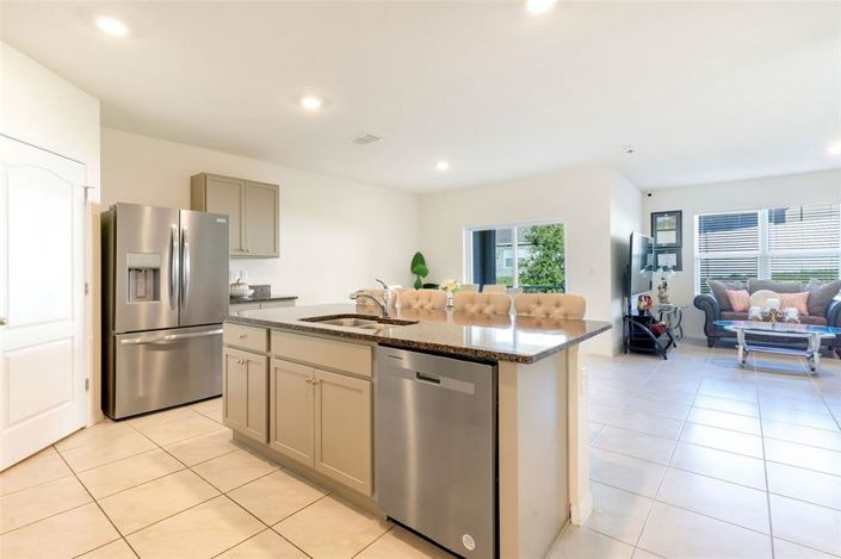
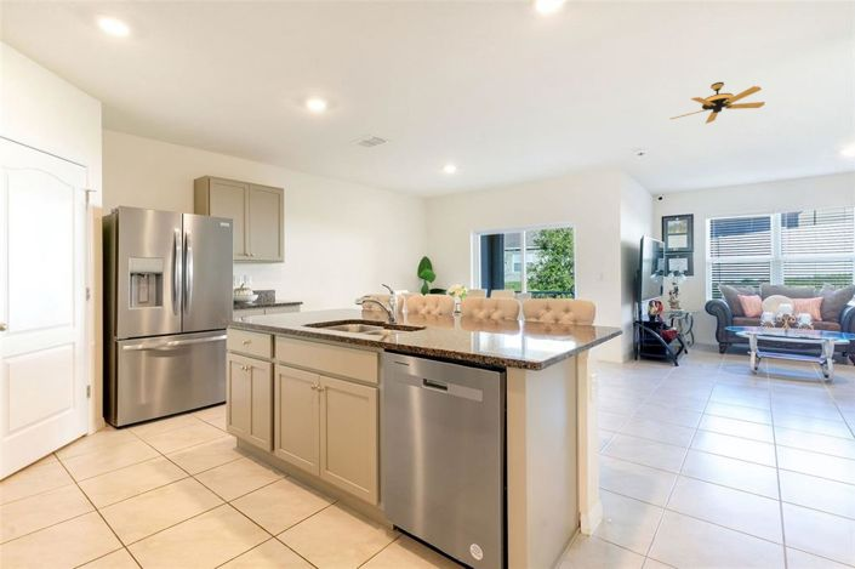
+ ceiling fan (714, 106)
